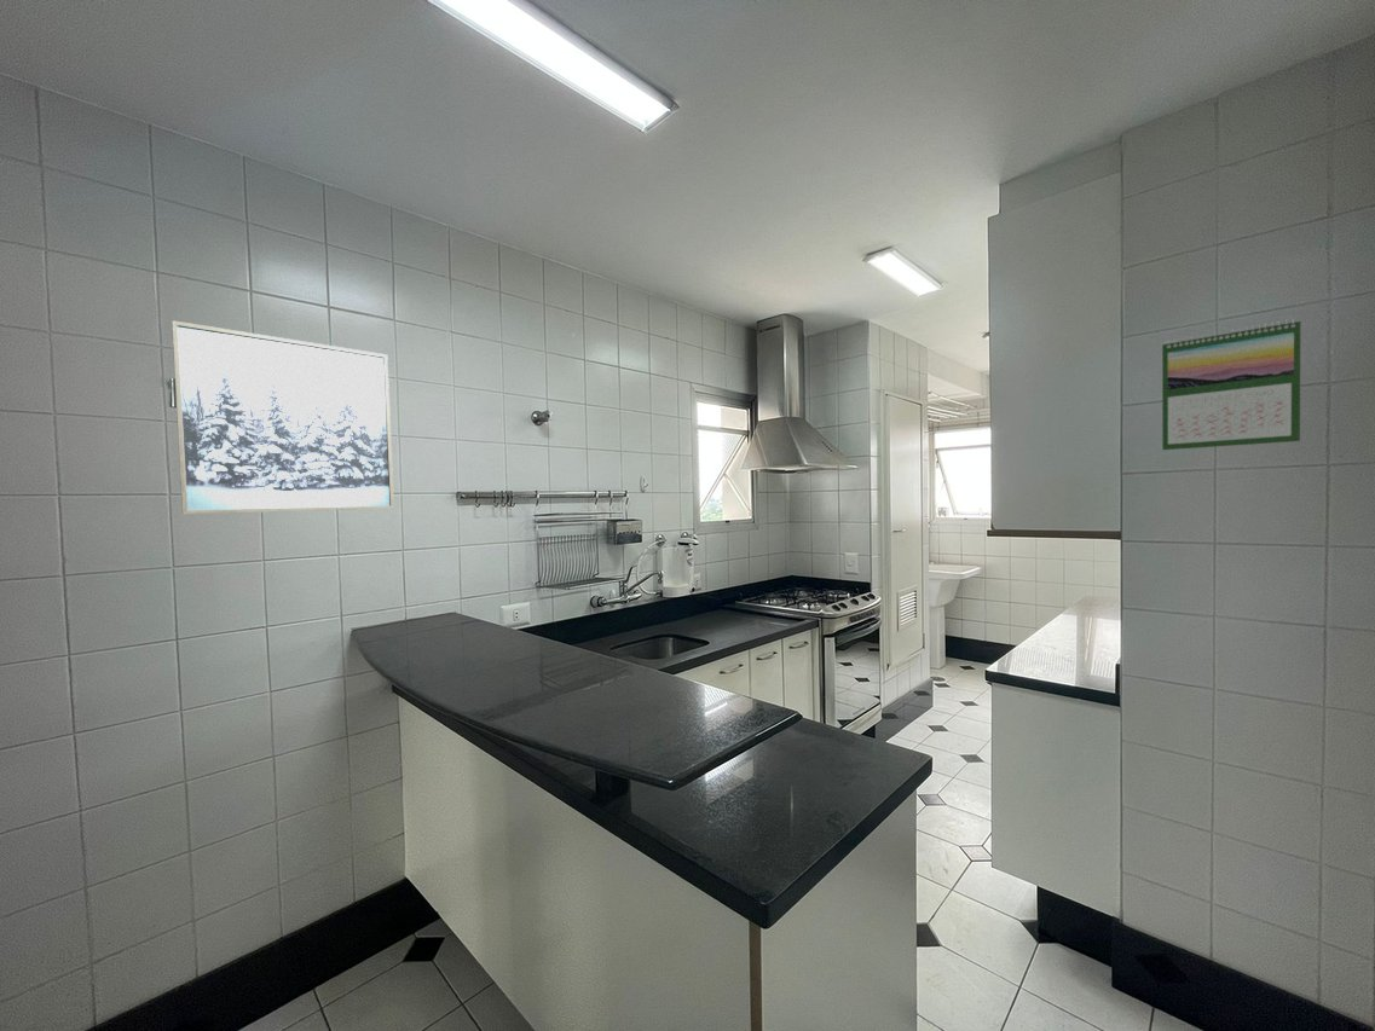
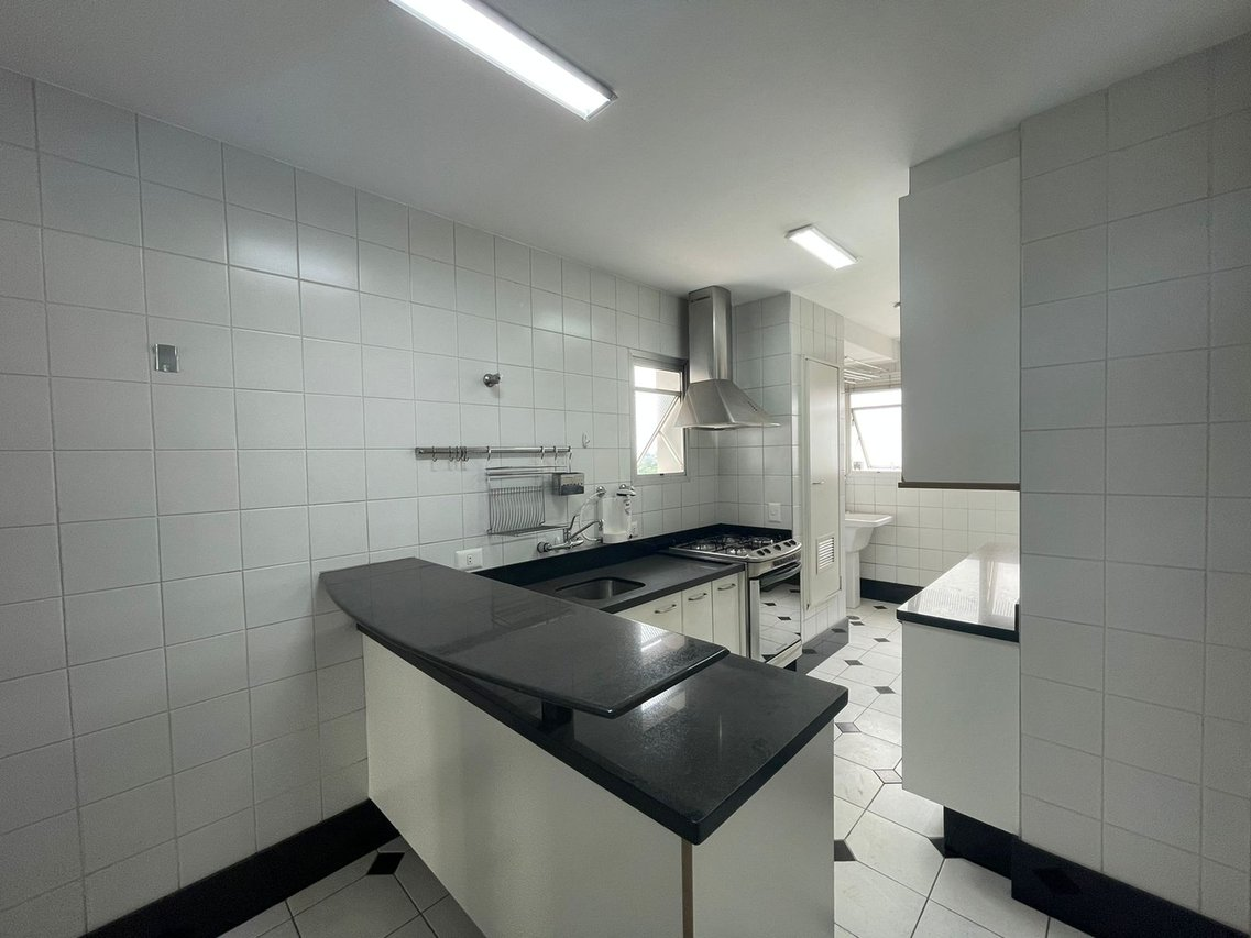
- calendar (1226, 387)
- wall art (295, 425)
